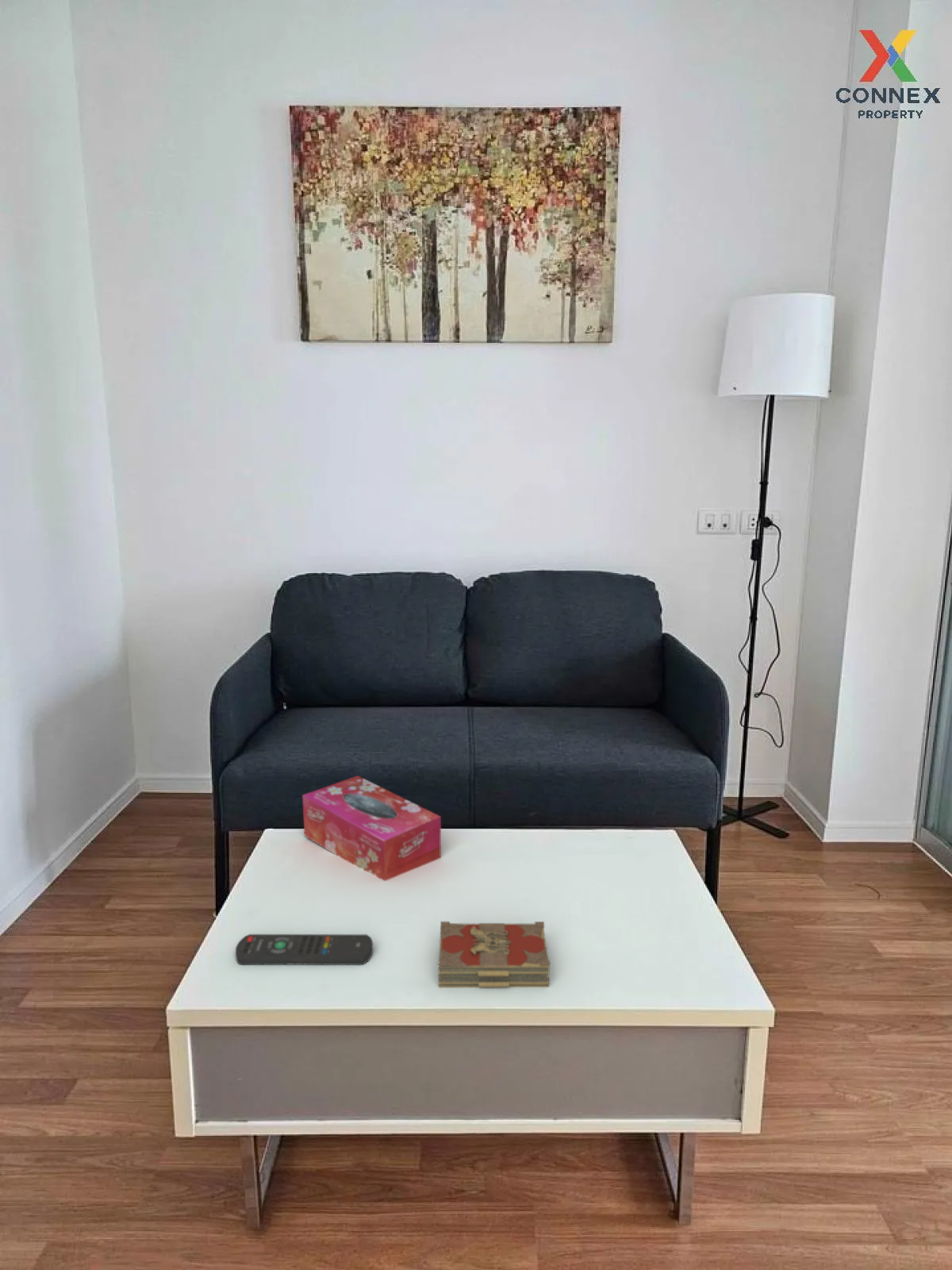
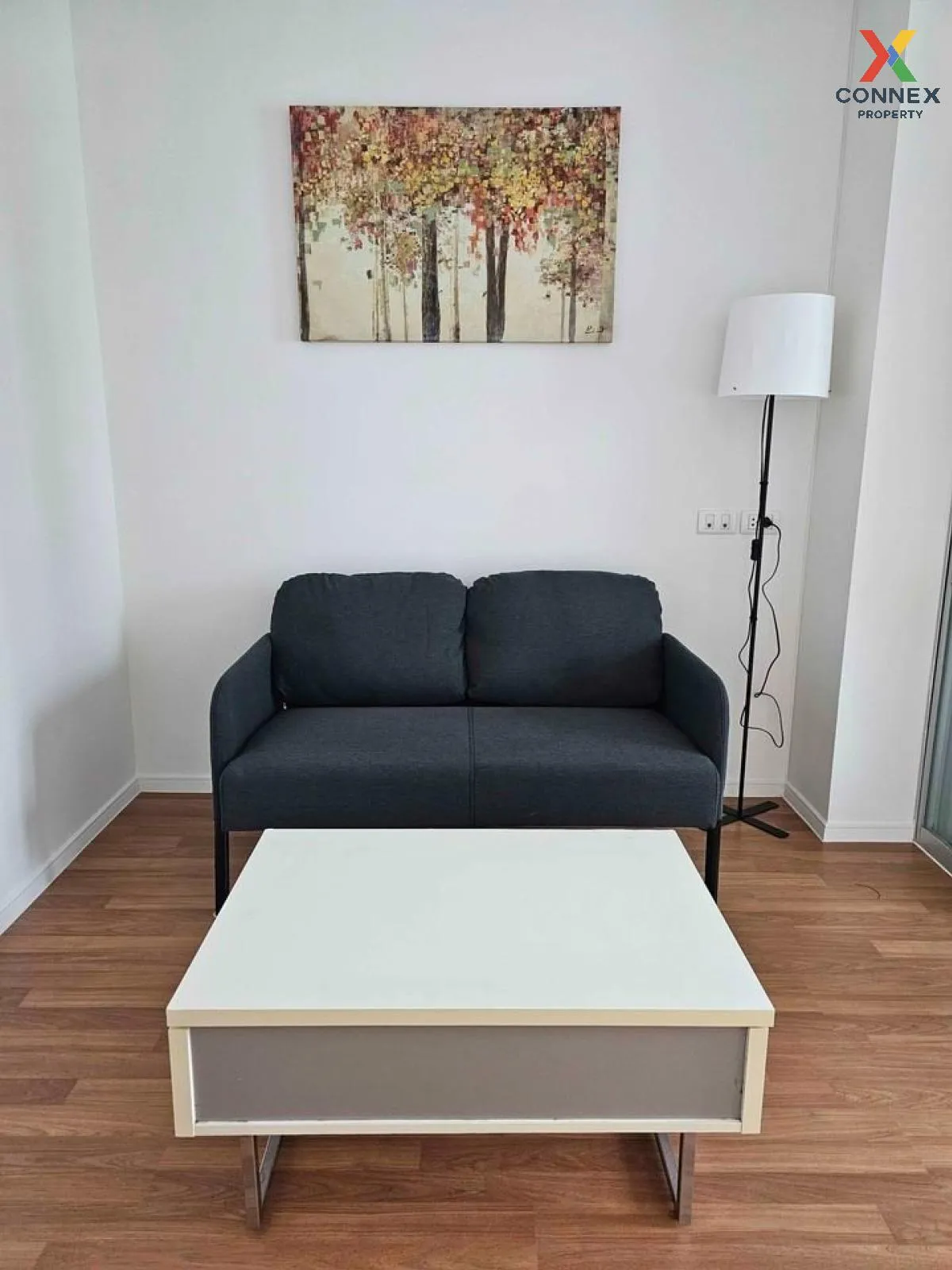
- book (493, 952)
- tissue box (370, 826)
- remote control (305, 949)
